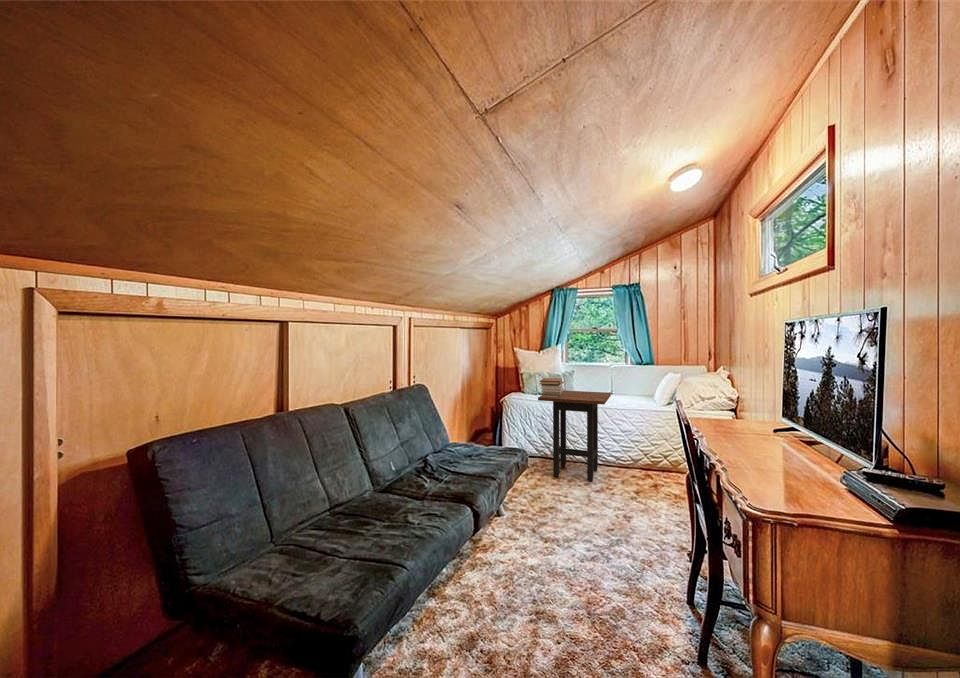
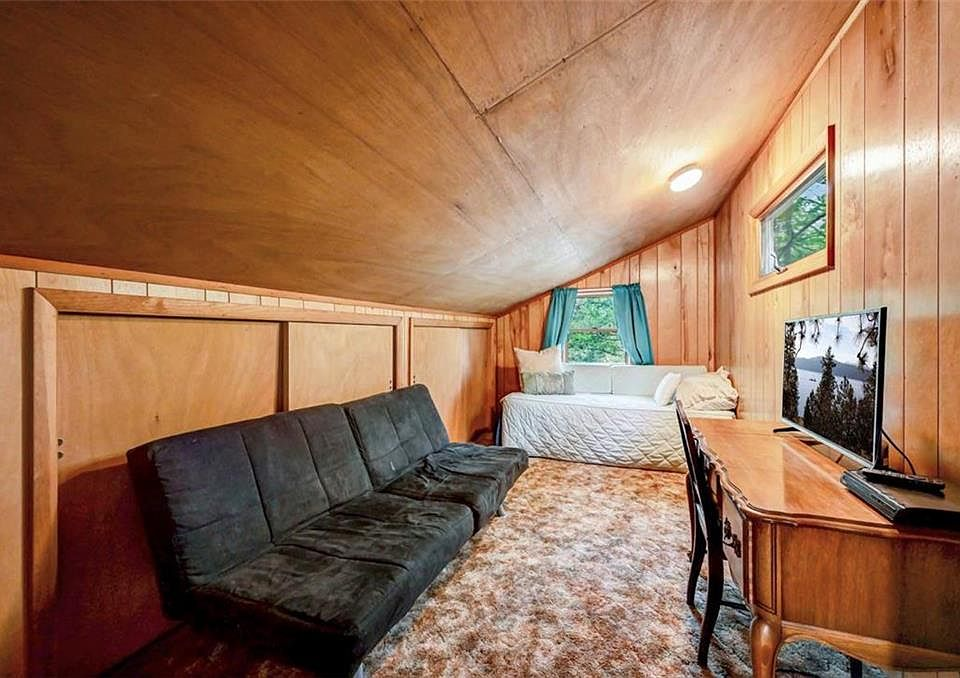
- side table (565, 434)
- book stack (551, 387)
